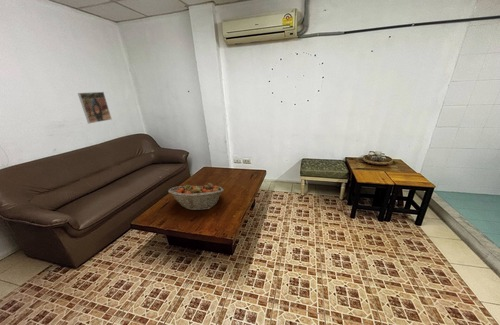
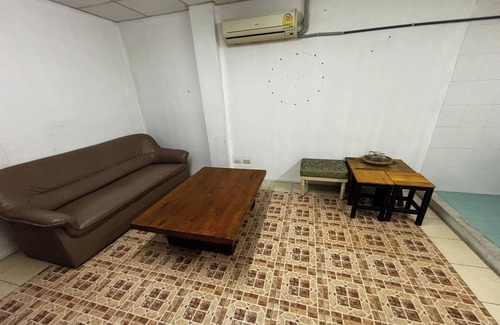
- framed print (96, 107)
- fruit basket (196, 193)
